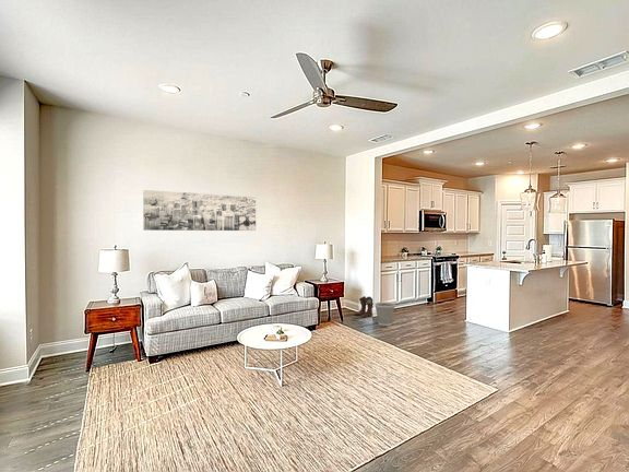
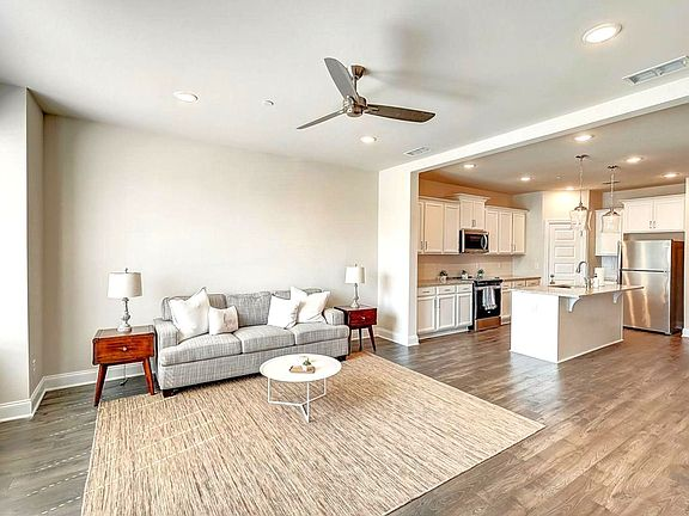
- boots (365, 306)
- wastebasket (384, 314)
- wall art (204, 212)
